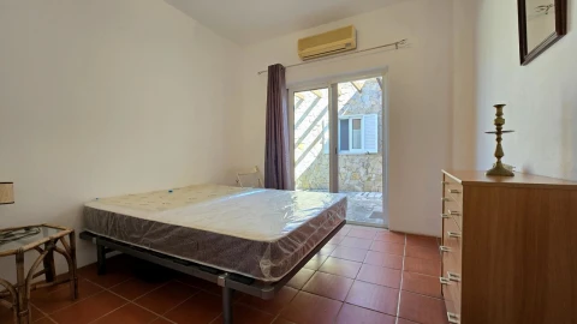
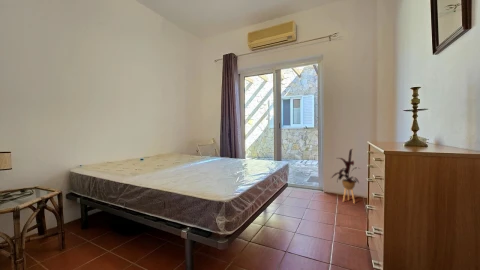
+ house plant (345, 175)
